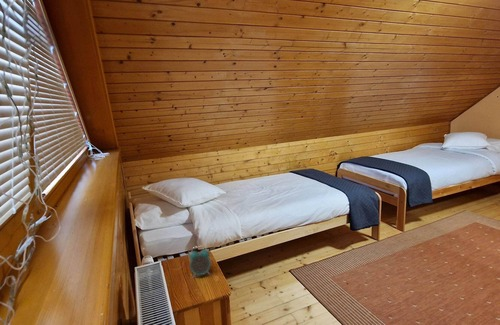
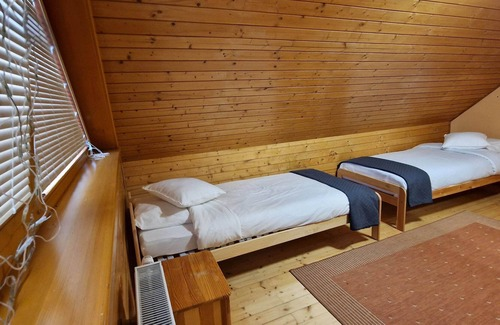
- alarm clock (199, 261)
